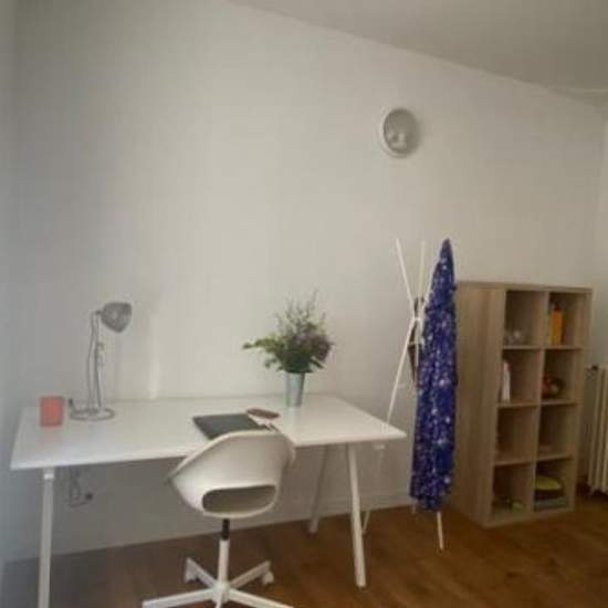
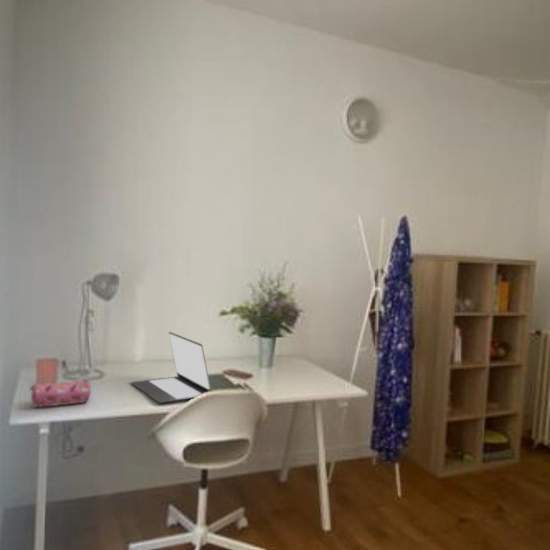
+ pencil case (61, 392)
+ laptop (175, 364)
